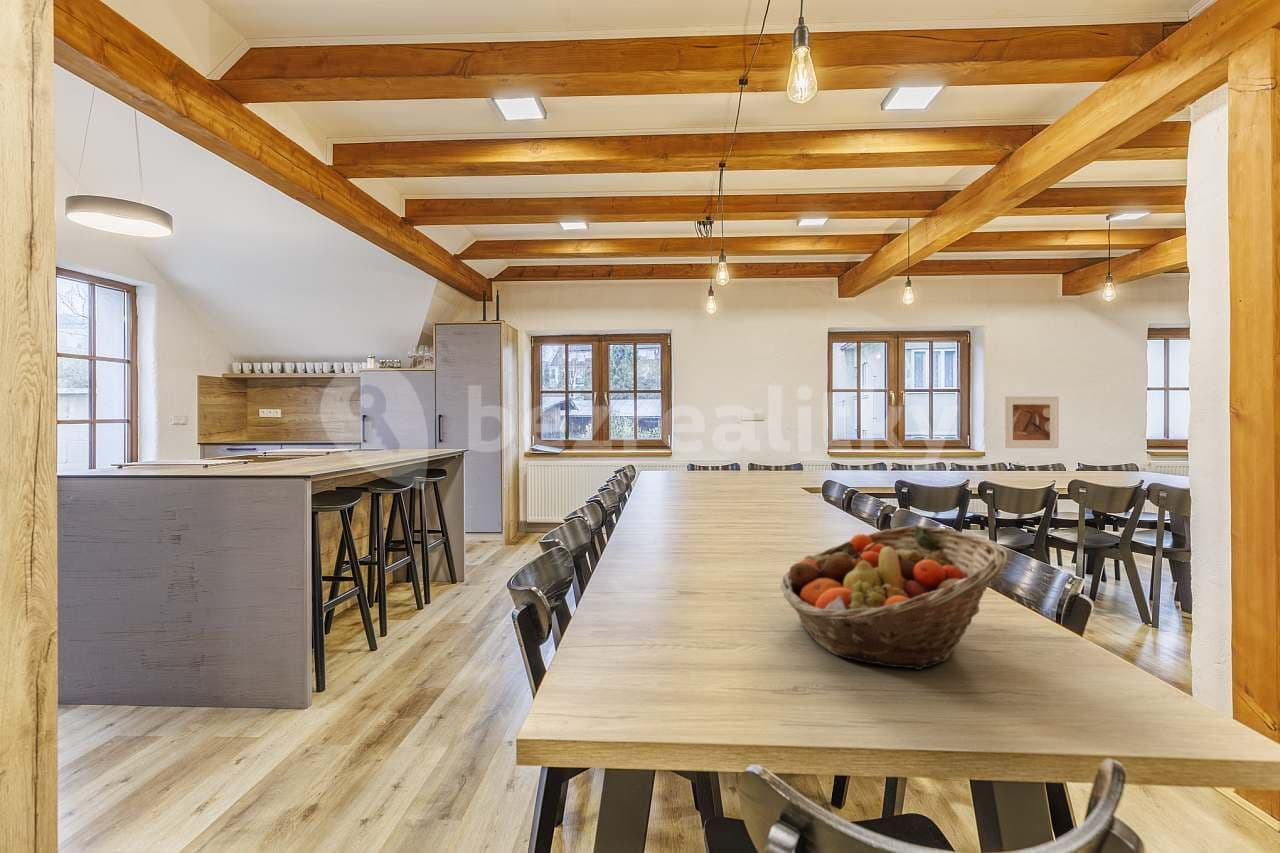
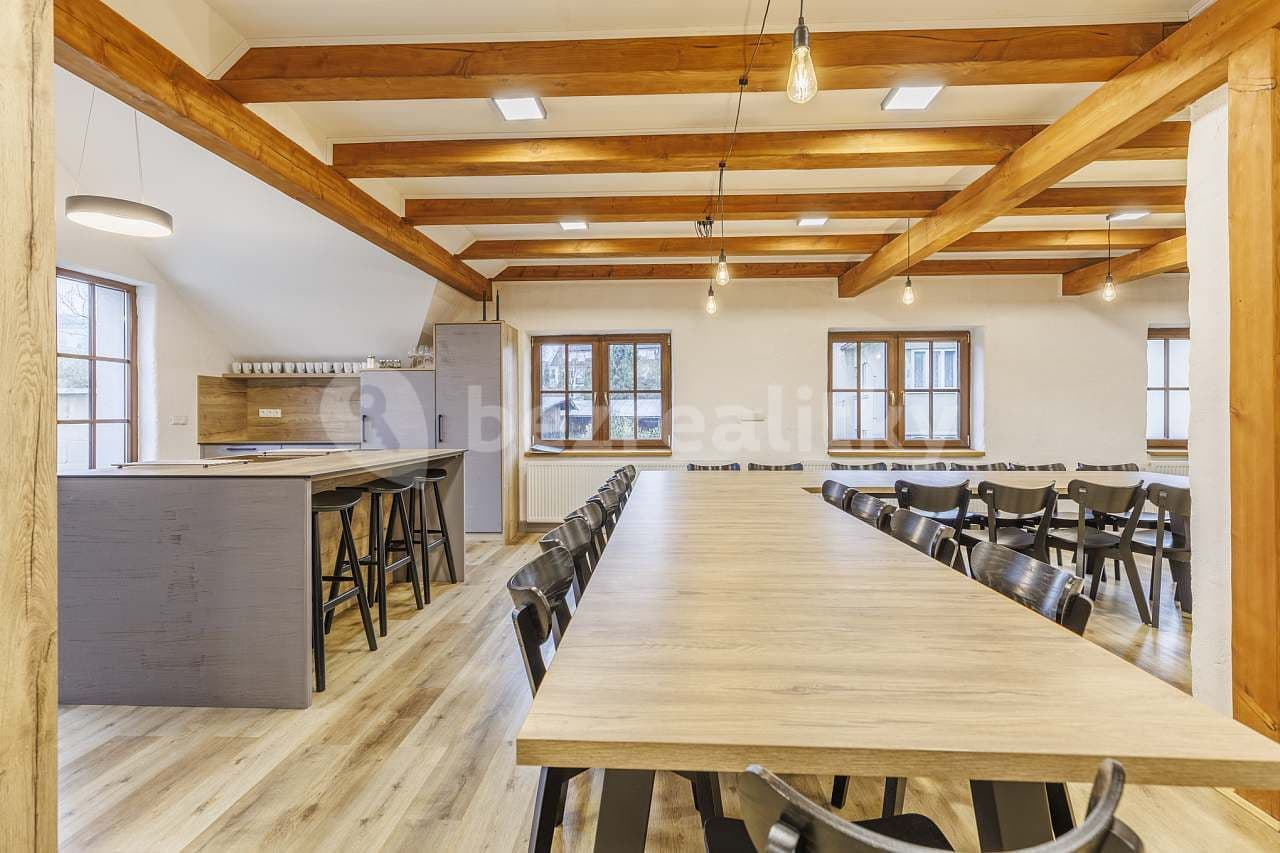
- fruit basket (884, 585)
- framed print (1031, 422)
